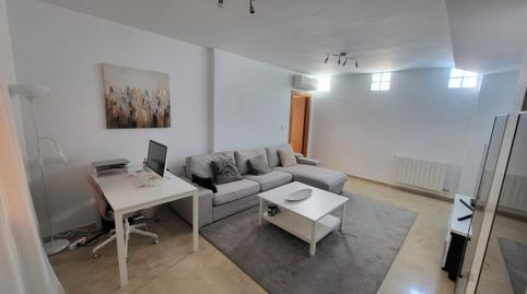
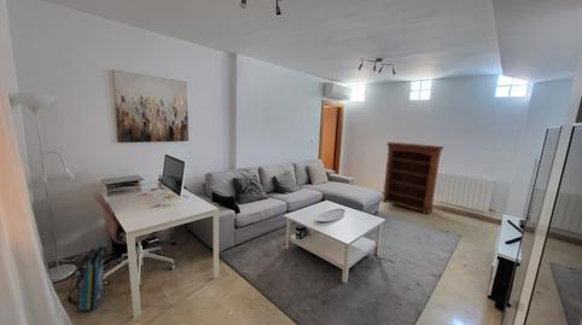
+ bookshelf (409, 175)
+ tote bag (87, 274)
